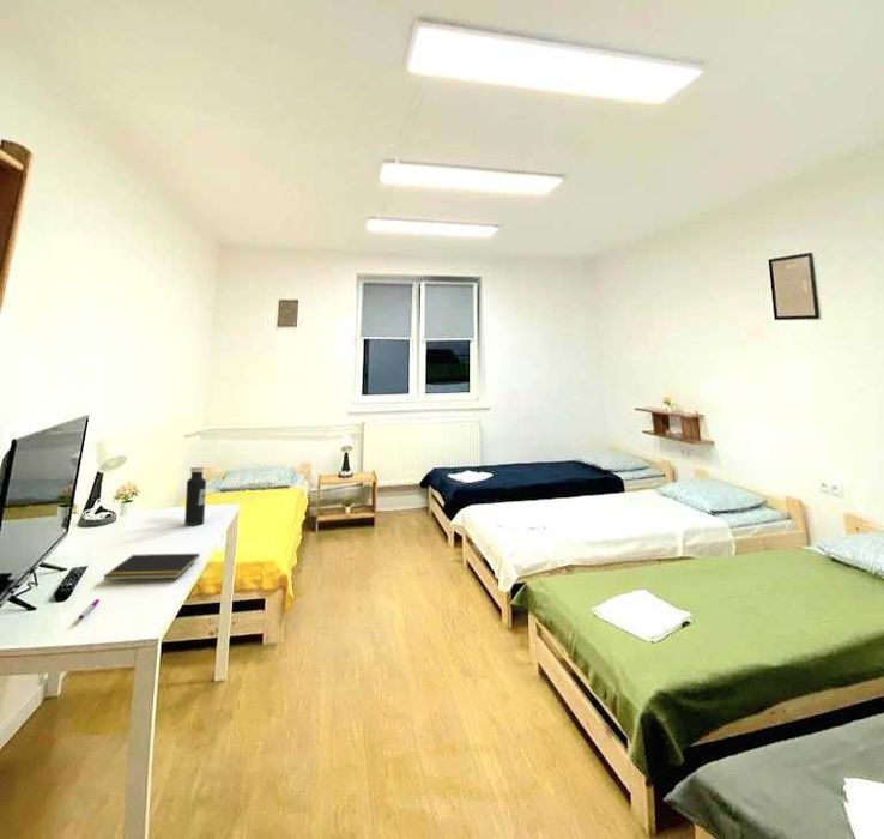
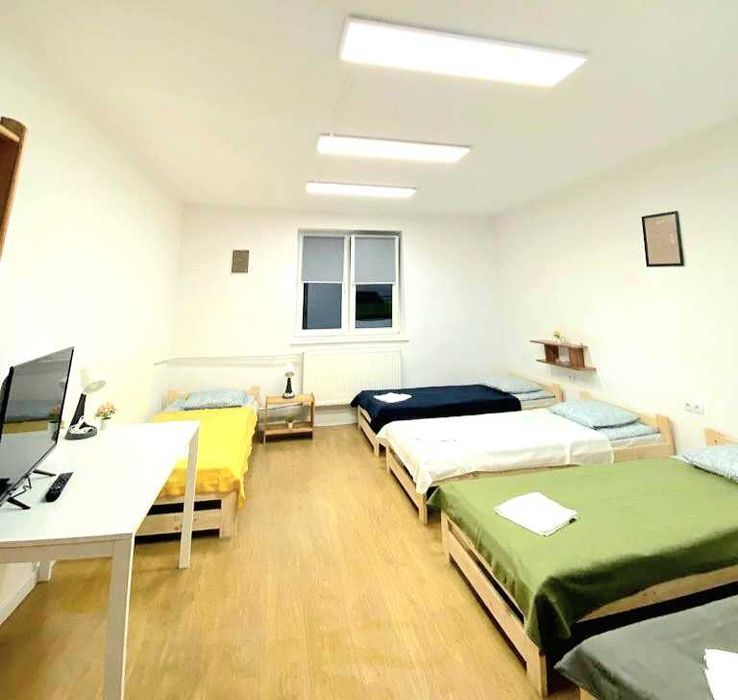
- water bottle (195, 495)
- notepad (153, 566)
- pen (89, 609)
